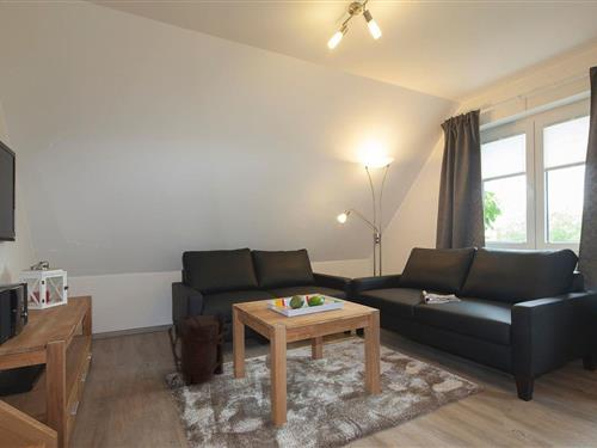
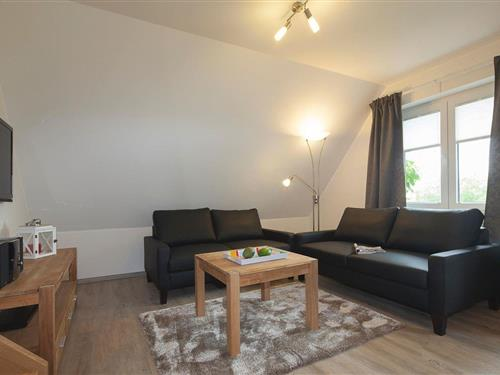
- backpack (199, 343)
